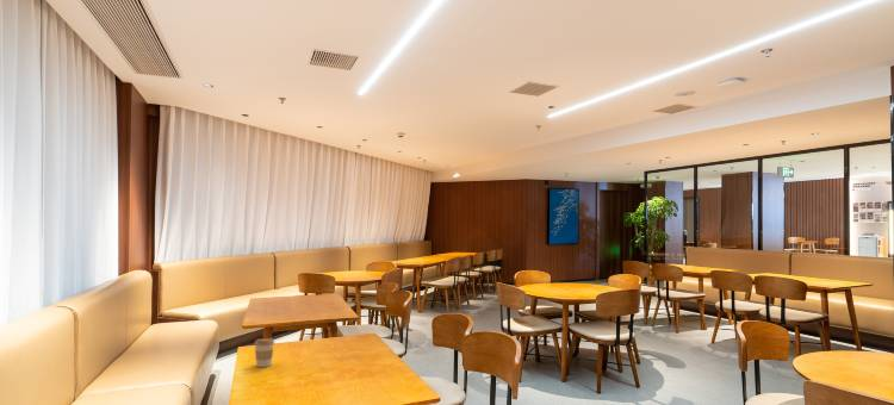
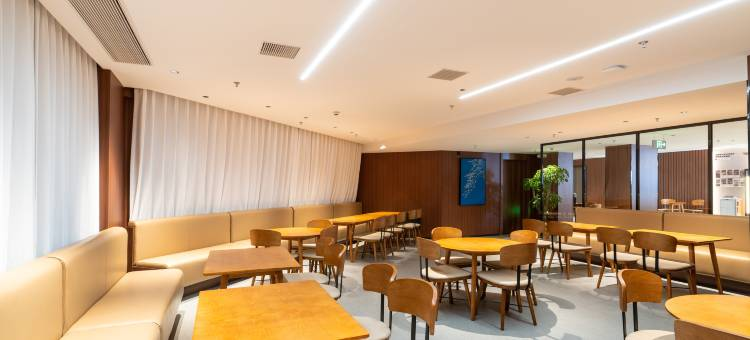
- coffee cup (263, 351)
